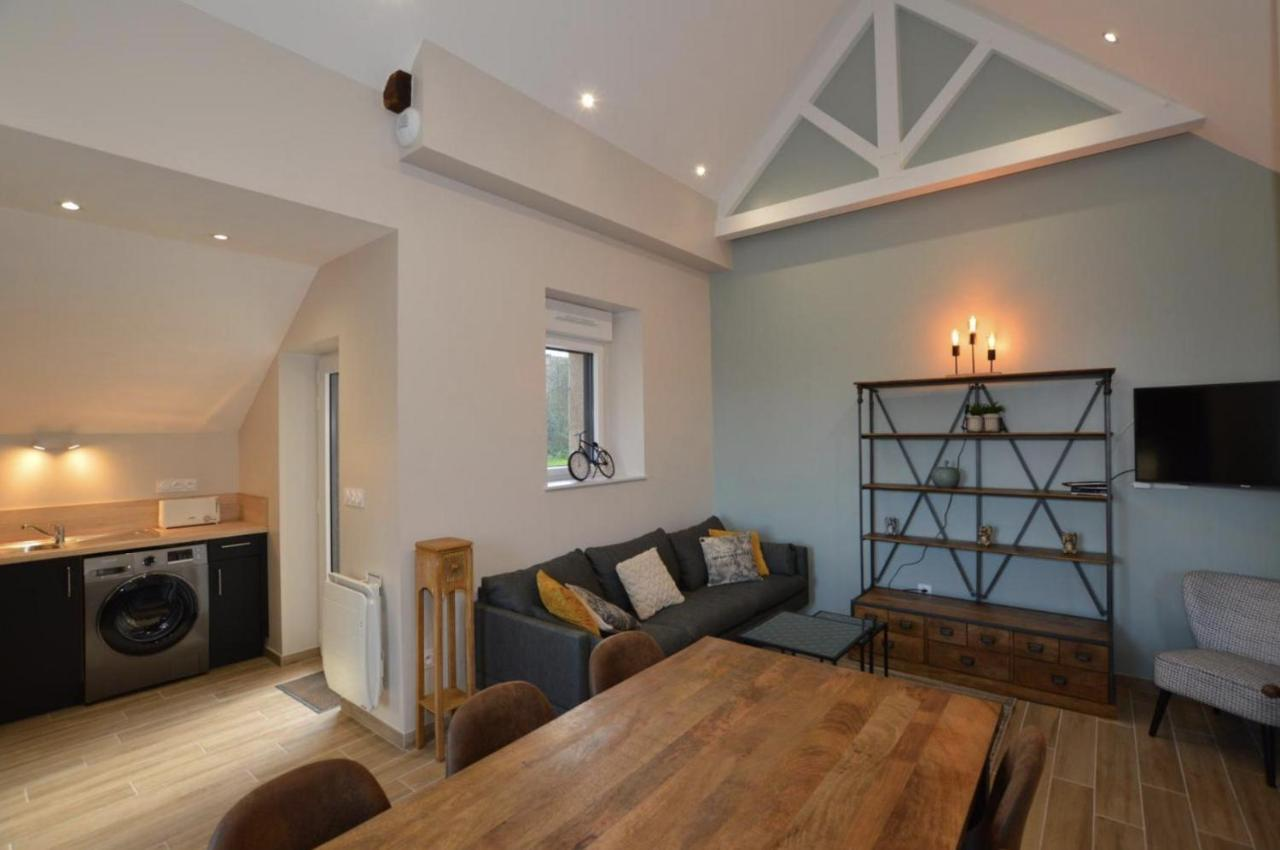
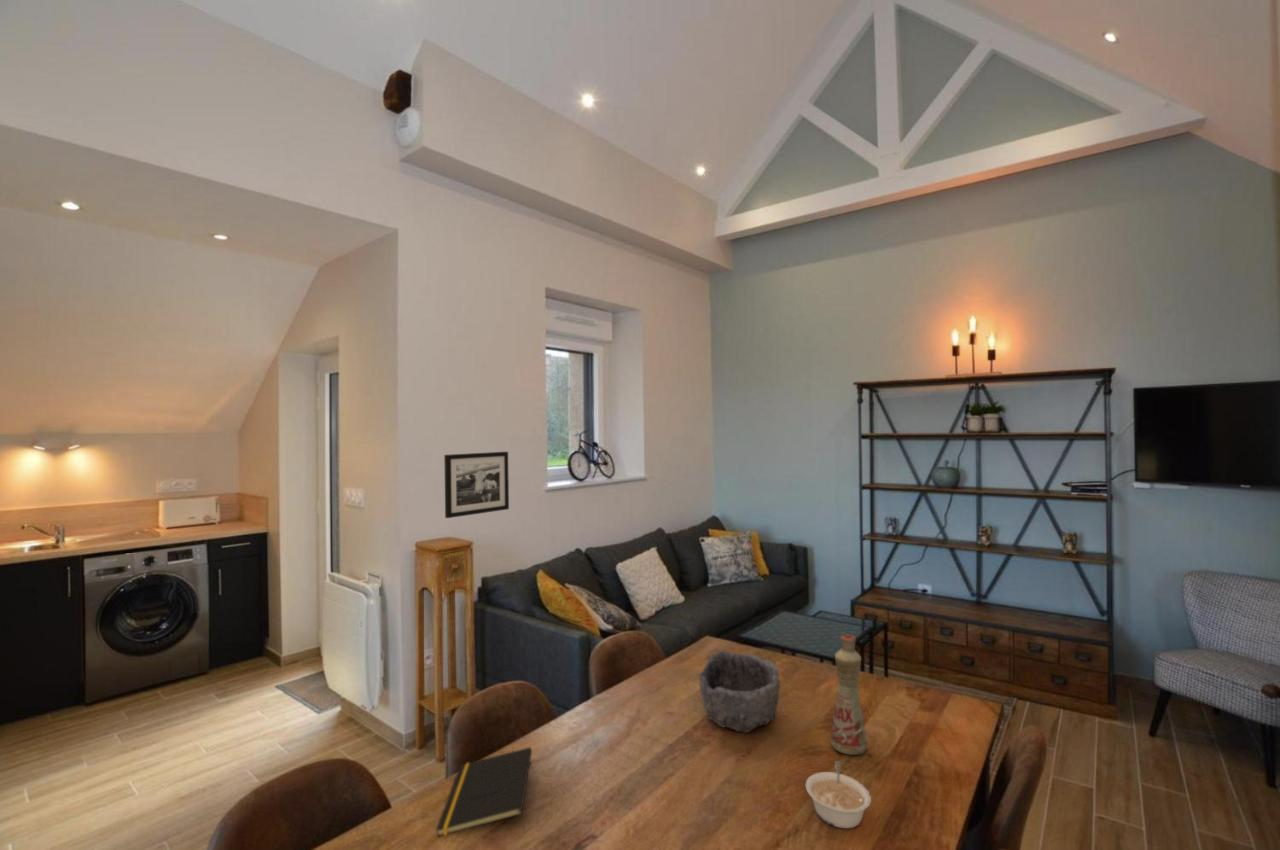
+ picture frame (478, 483)
+ bowl (740, 690)
+ notepad (488, 787)
+ bottle (848, 691)
+ legume (836, 798)
